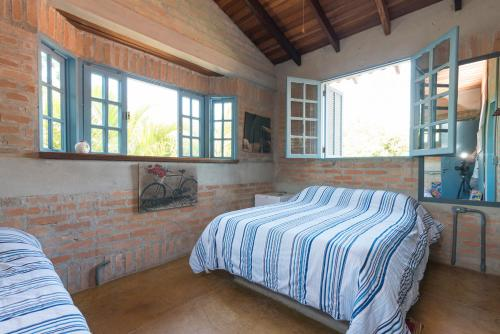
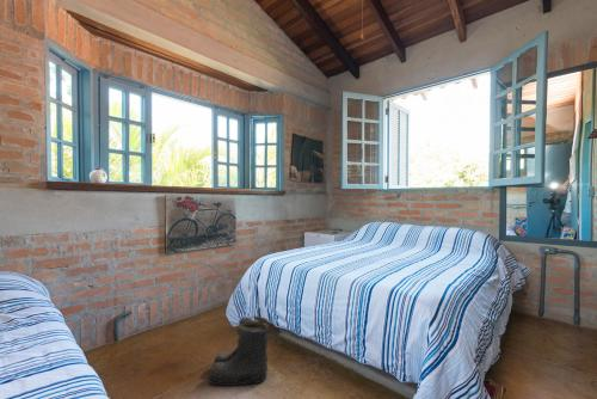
+ boots (239, 346)
